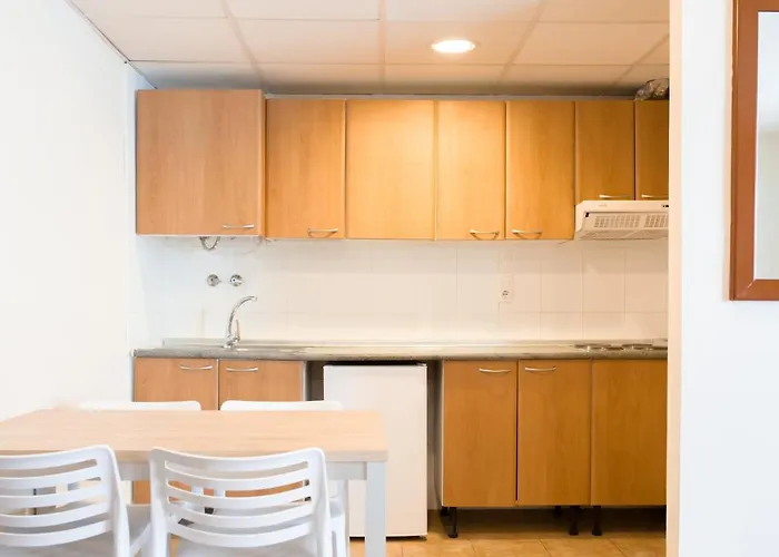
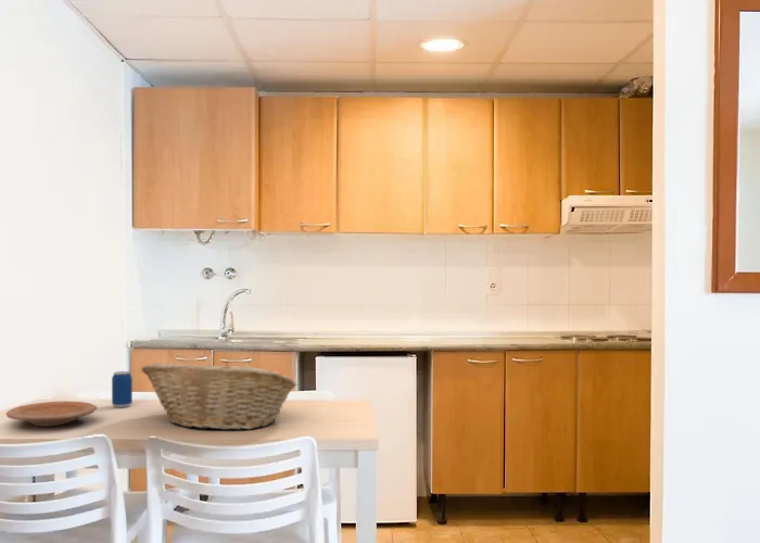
+ fruit basket (219, 389)
+ plate (52, 415)
+ beverage can (122, 389)
